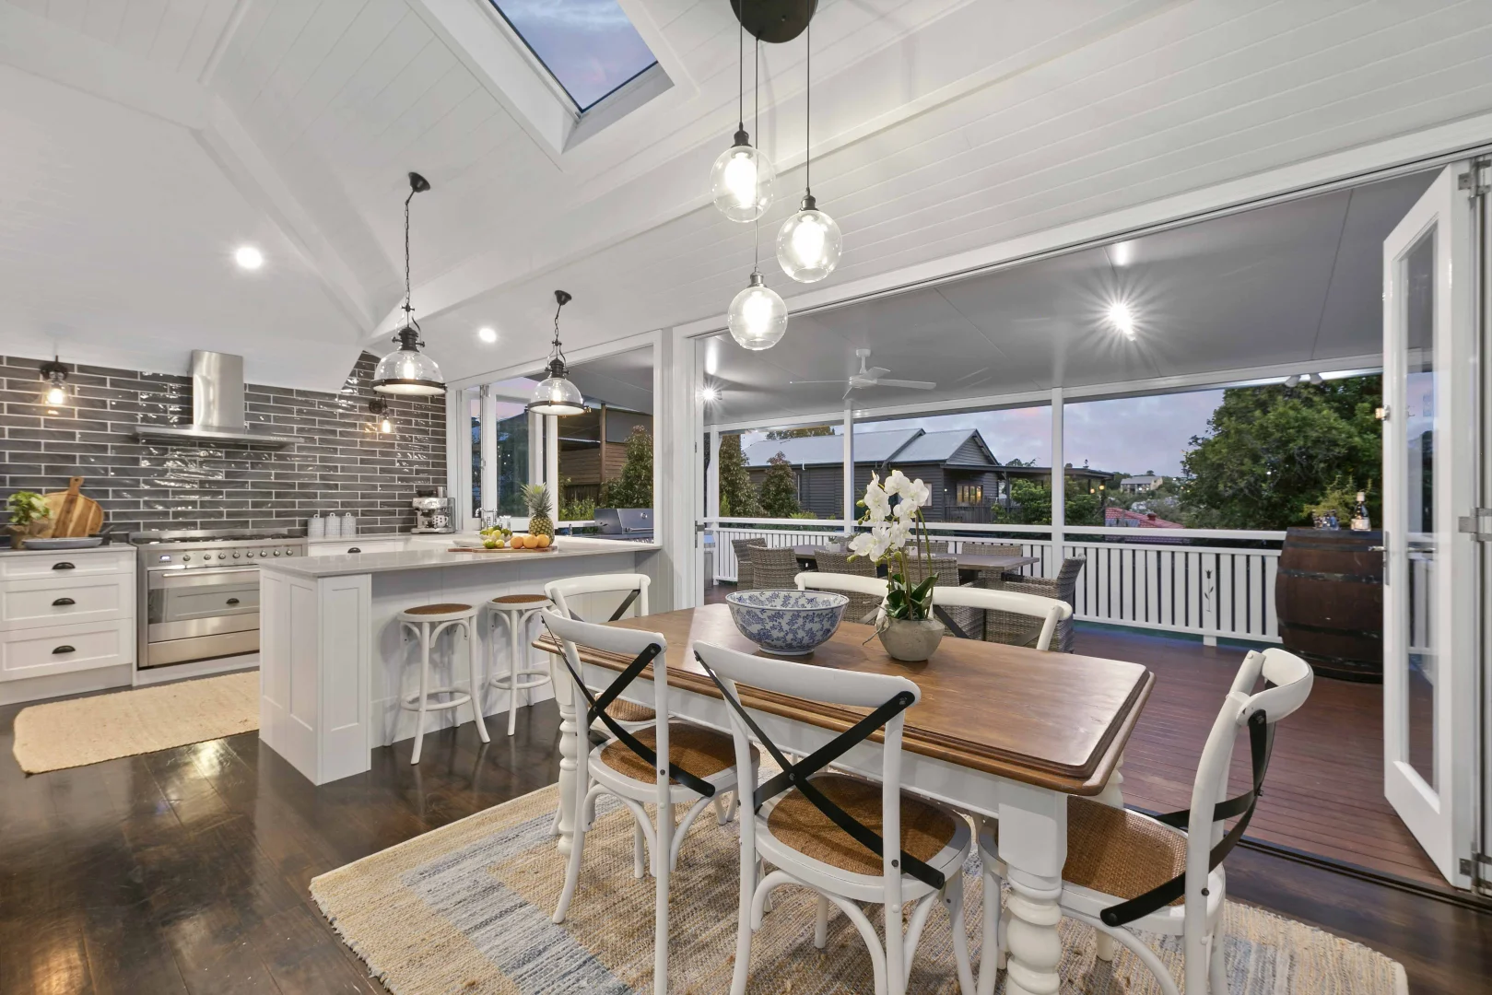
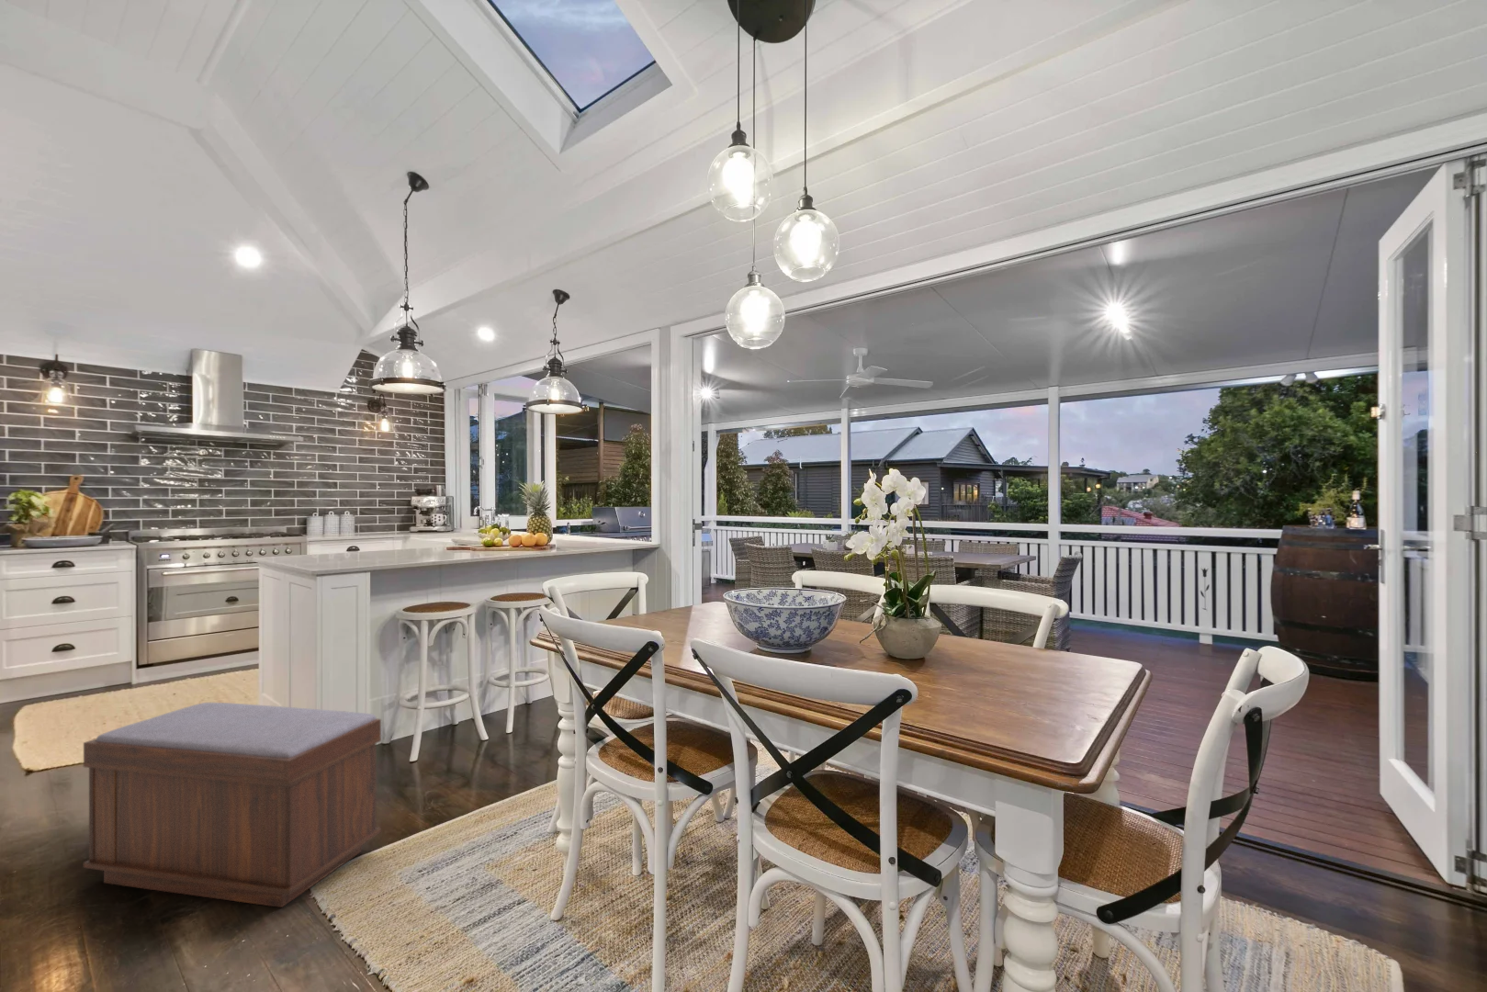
+ bench (240, 793)
